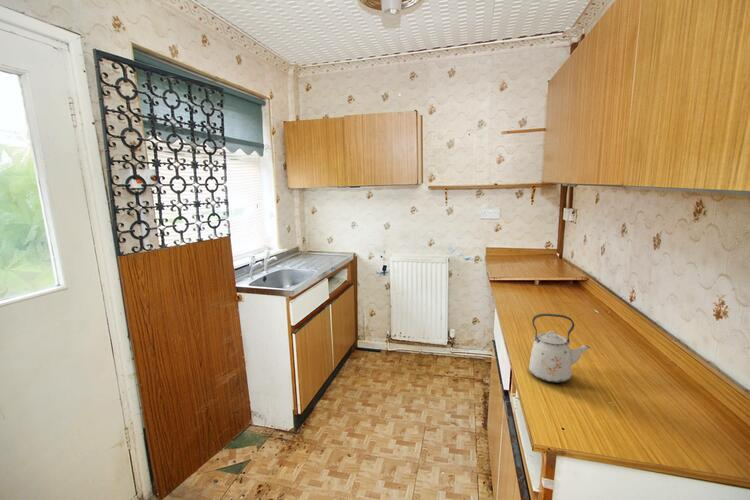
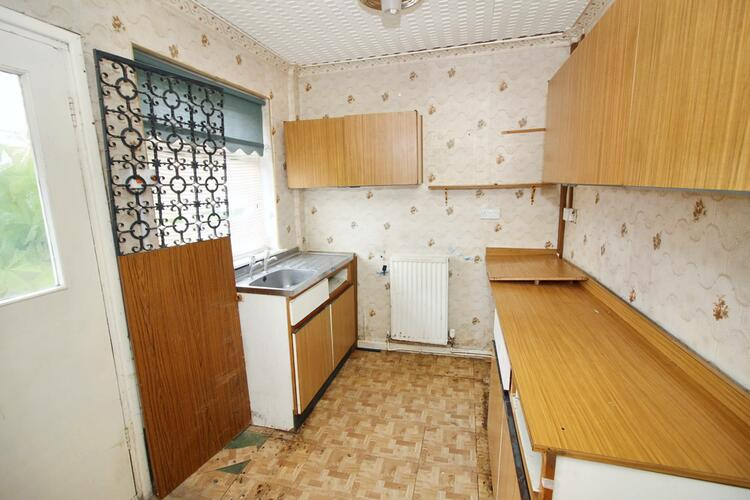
- kettle (559, 346)
